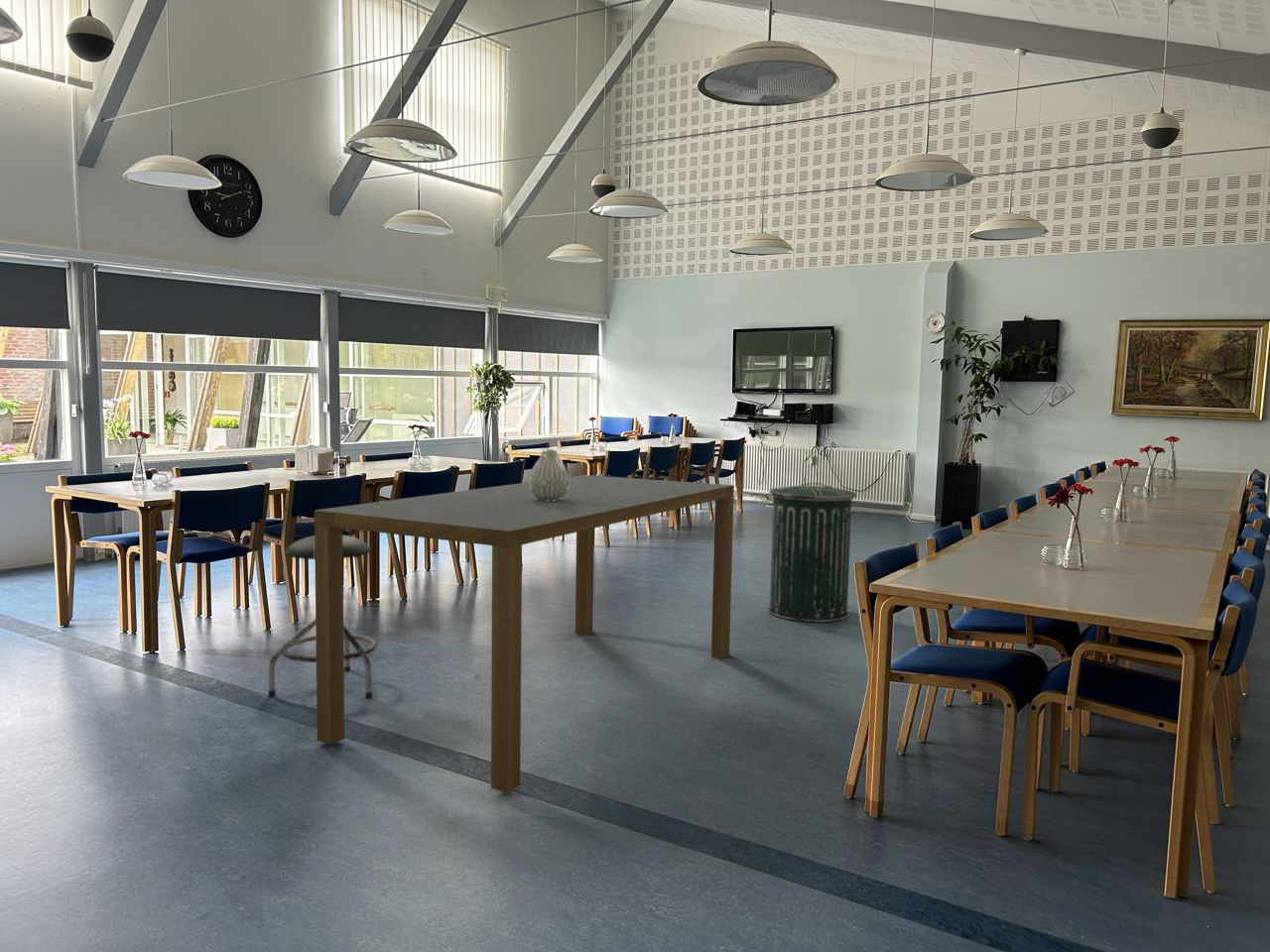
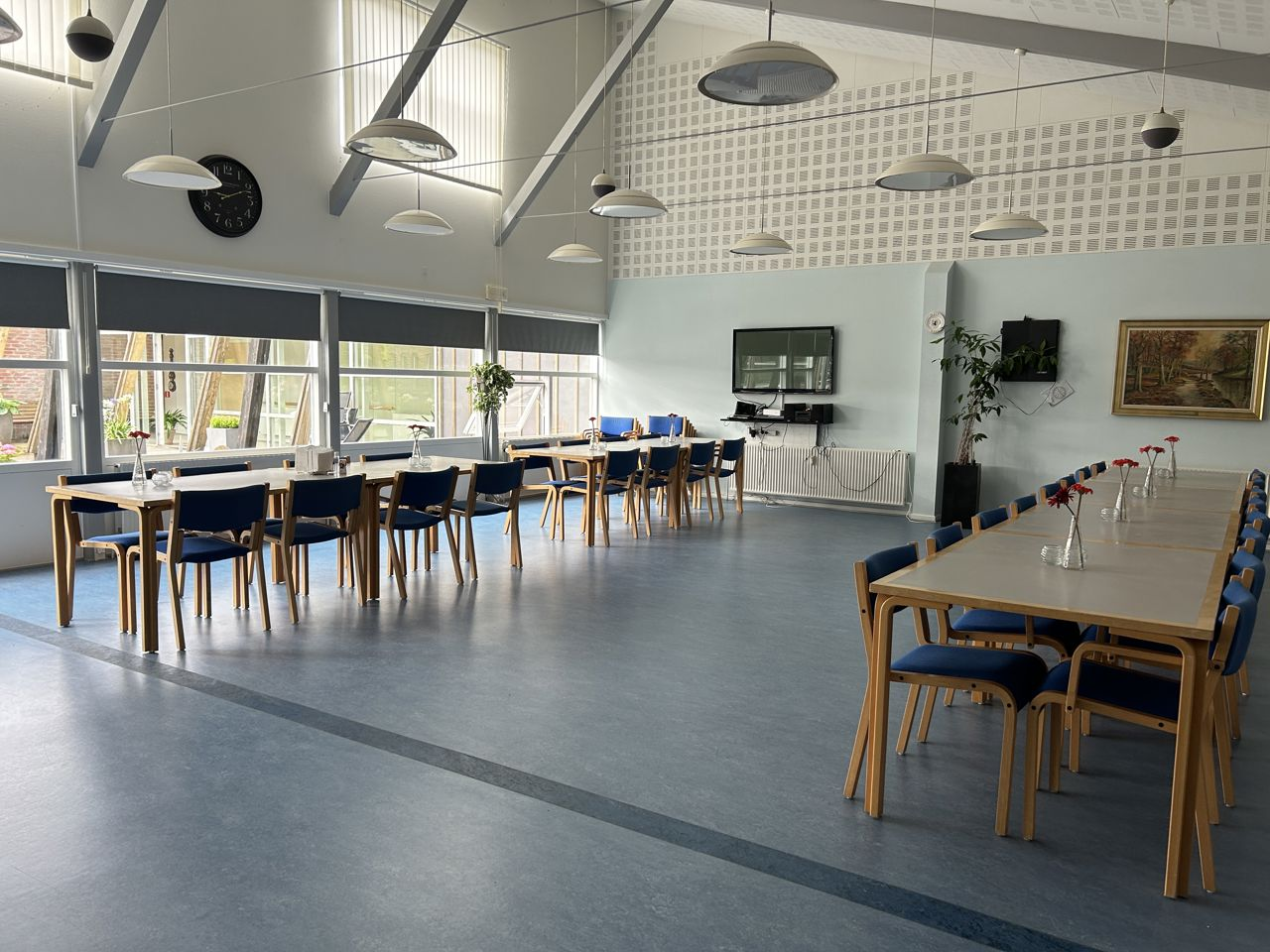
- vase (549, 474)
- dining table (575, 595)
- trash can (810, 547)
- stool (315, 619)
